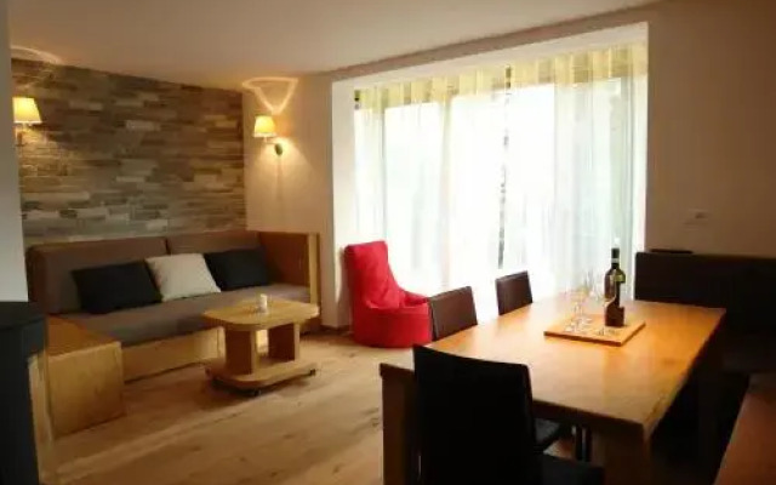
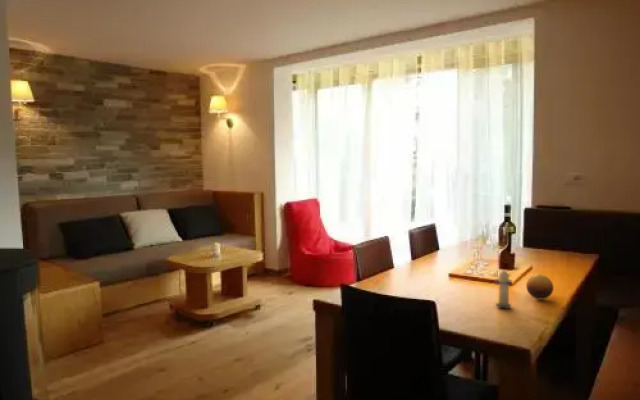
+ candle (503, 287)
+ fruit (539, 286)
